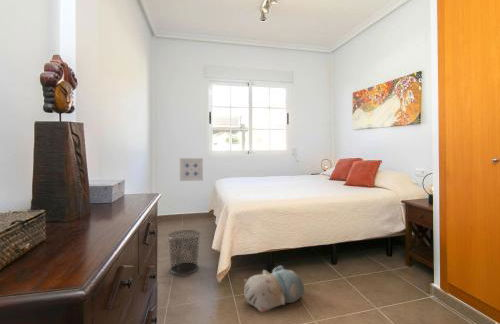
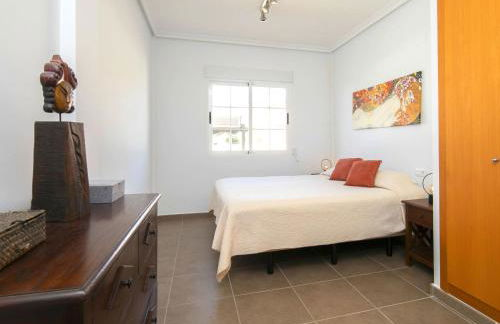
- waste bin (184, 252)
- wall art (191, 169)
- plush toy (273, 287)
